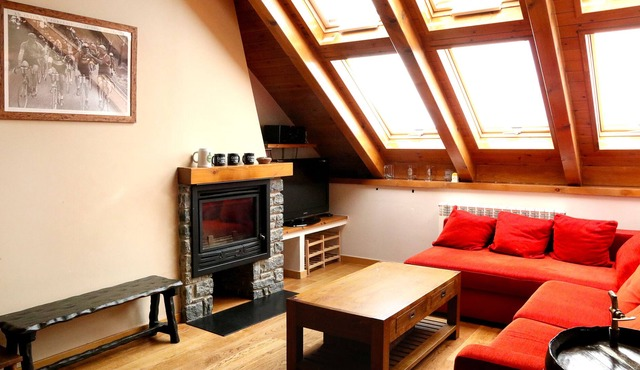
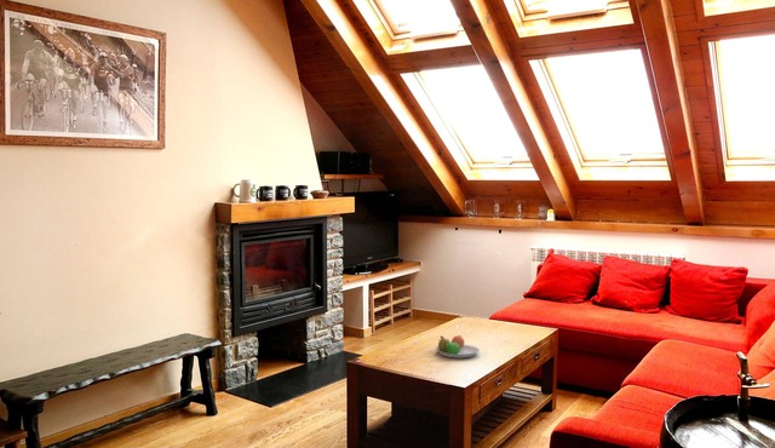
+ fruit bowl (455, 345)
